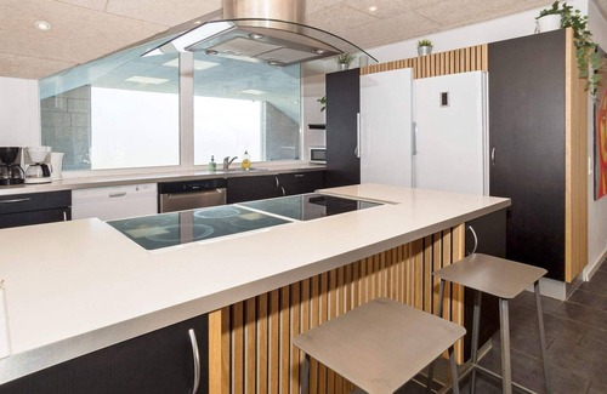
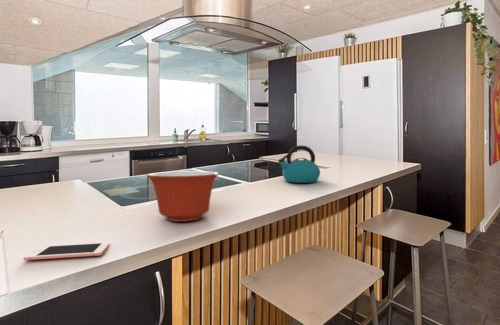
+ mixing bowl (184, 195)
+ kettle (298, 163)
+ cell phone (69, 251)
